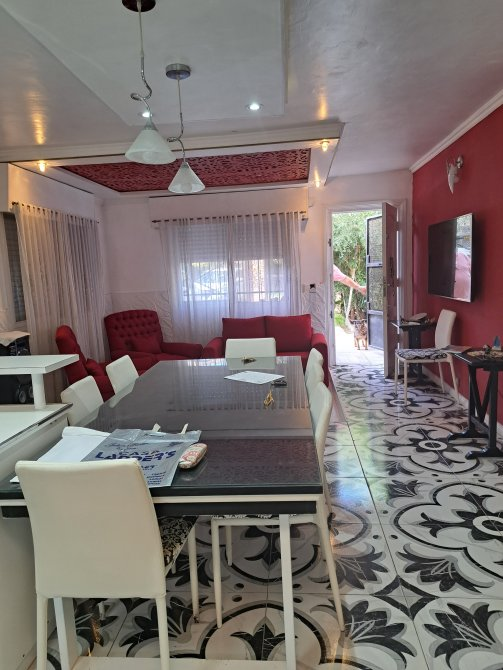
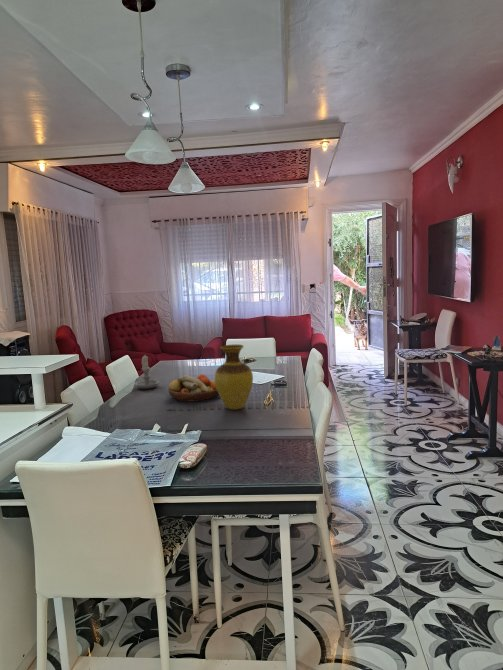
+ fruit bowl (195, 385)
+ candle (146, 370)
+ vase (233, 377)
